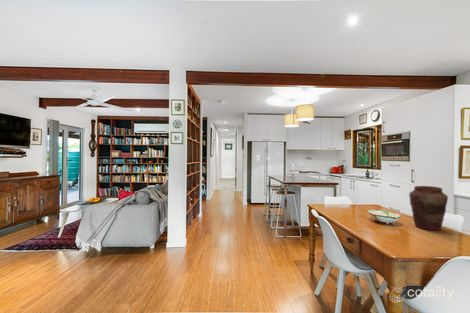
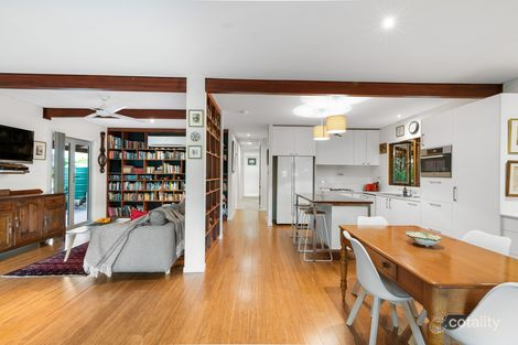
- vase (427, 207)
